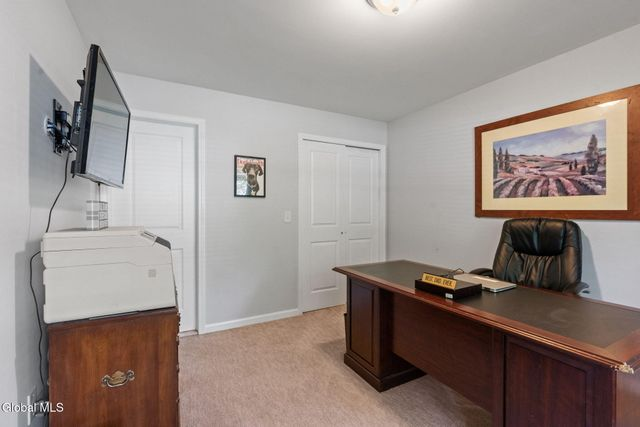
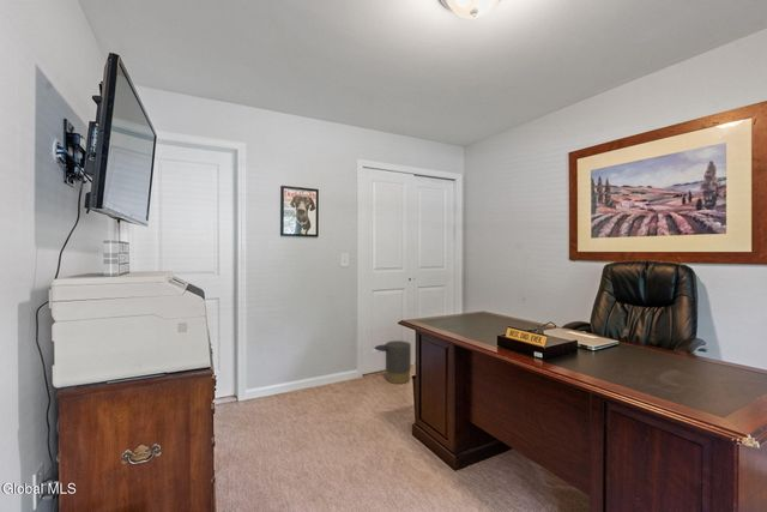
+ trash can (392, 361)
